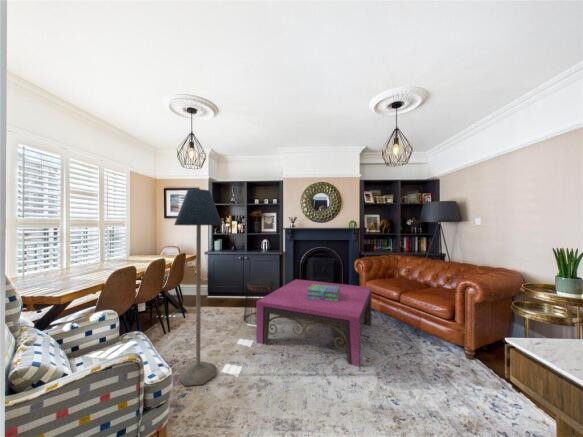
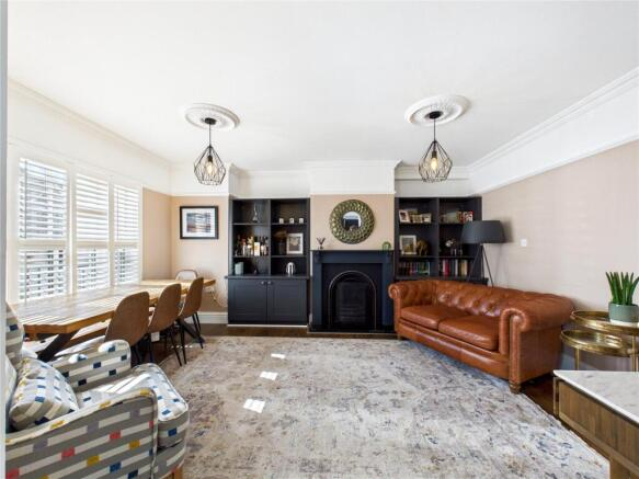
- floor lamp (198, 281)
- coffee table (319, 312)
- stack of books (323, 291)
- stool (255, 300)
